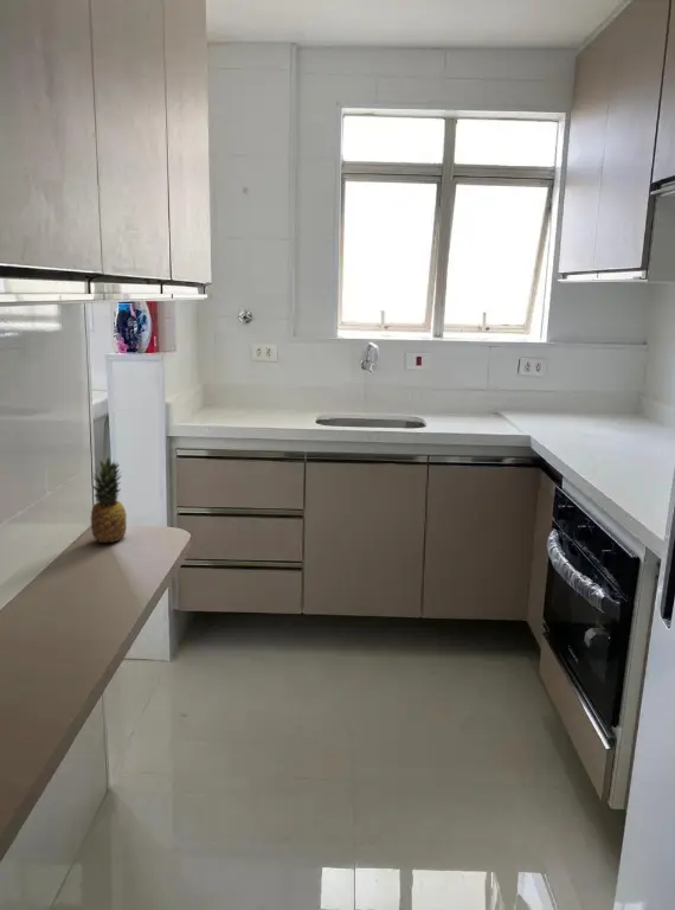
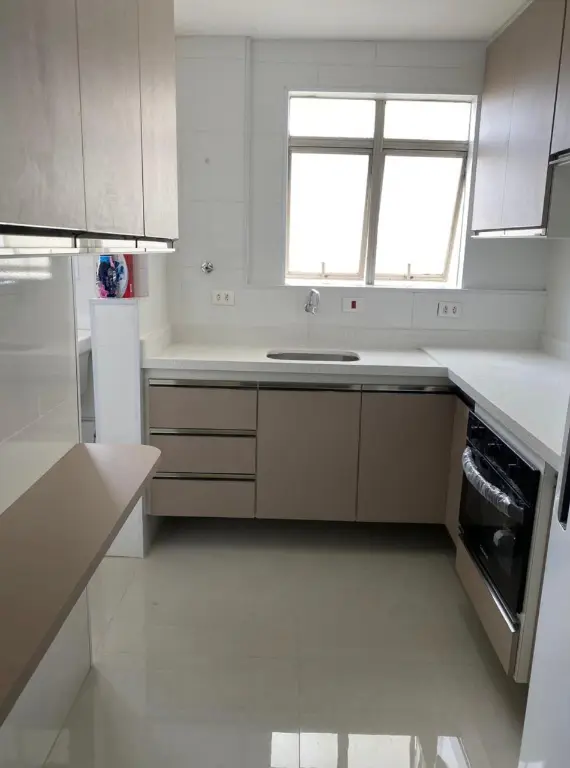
- fruit (108, 498)
